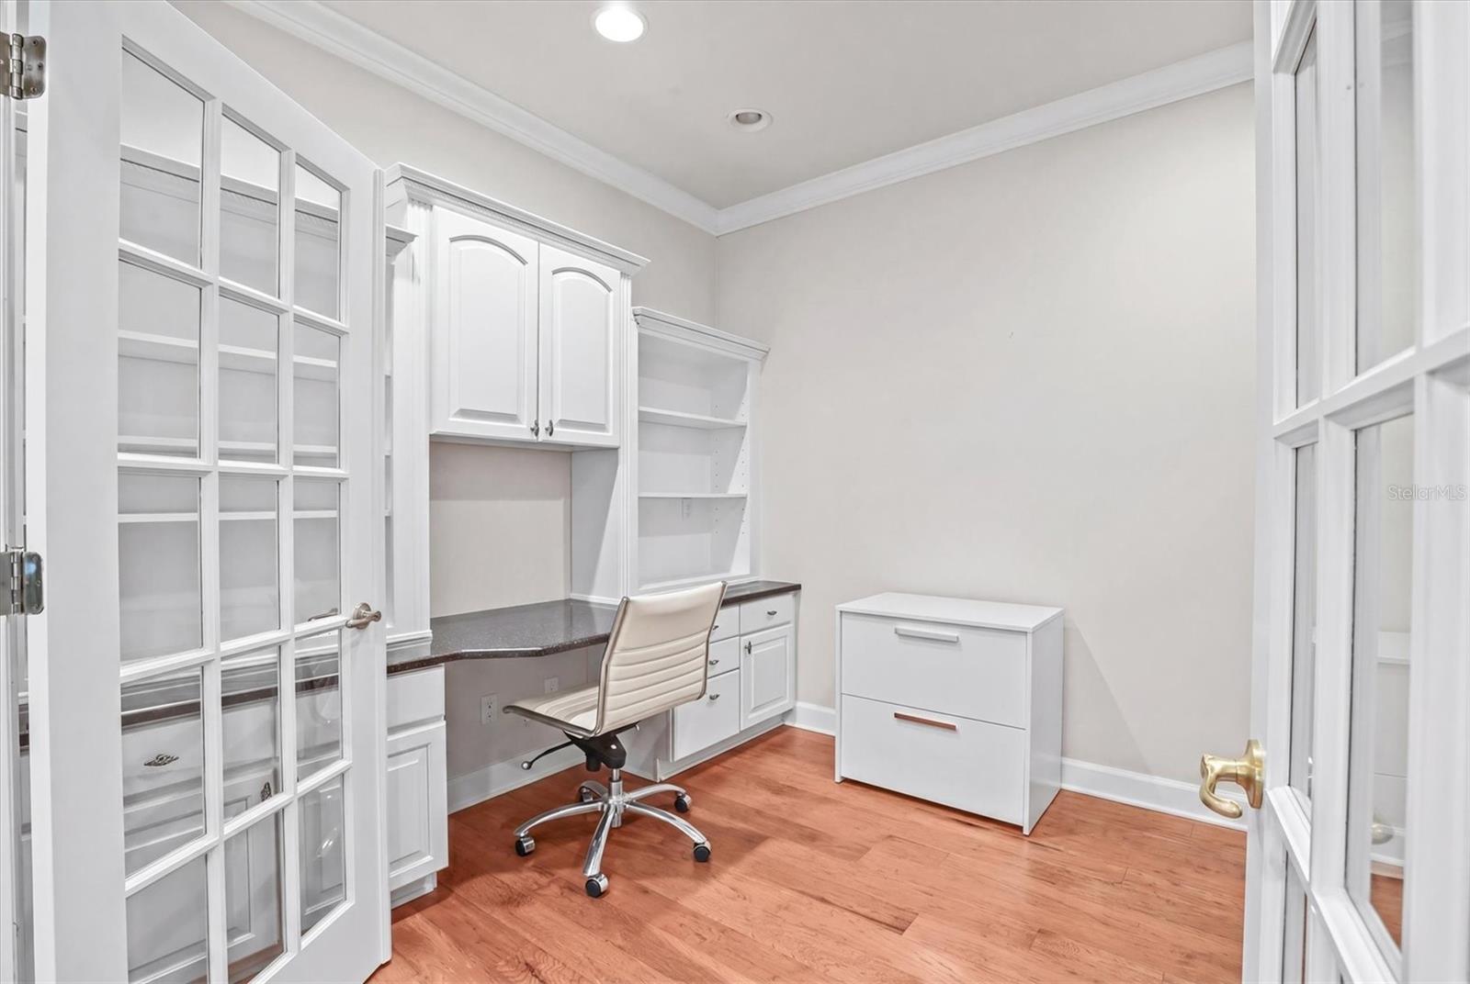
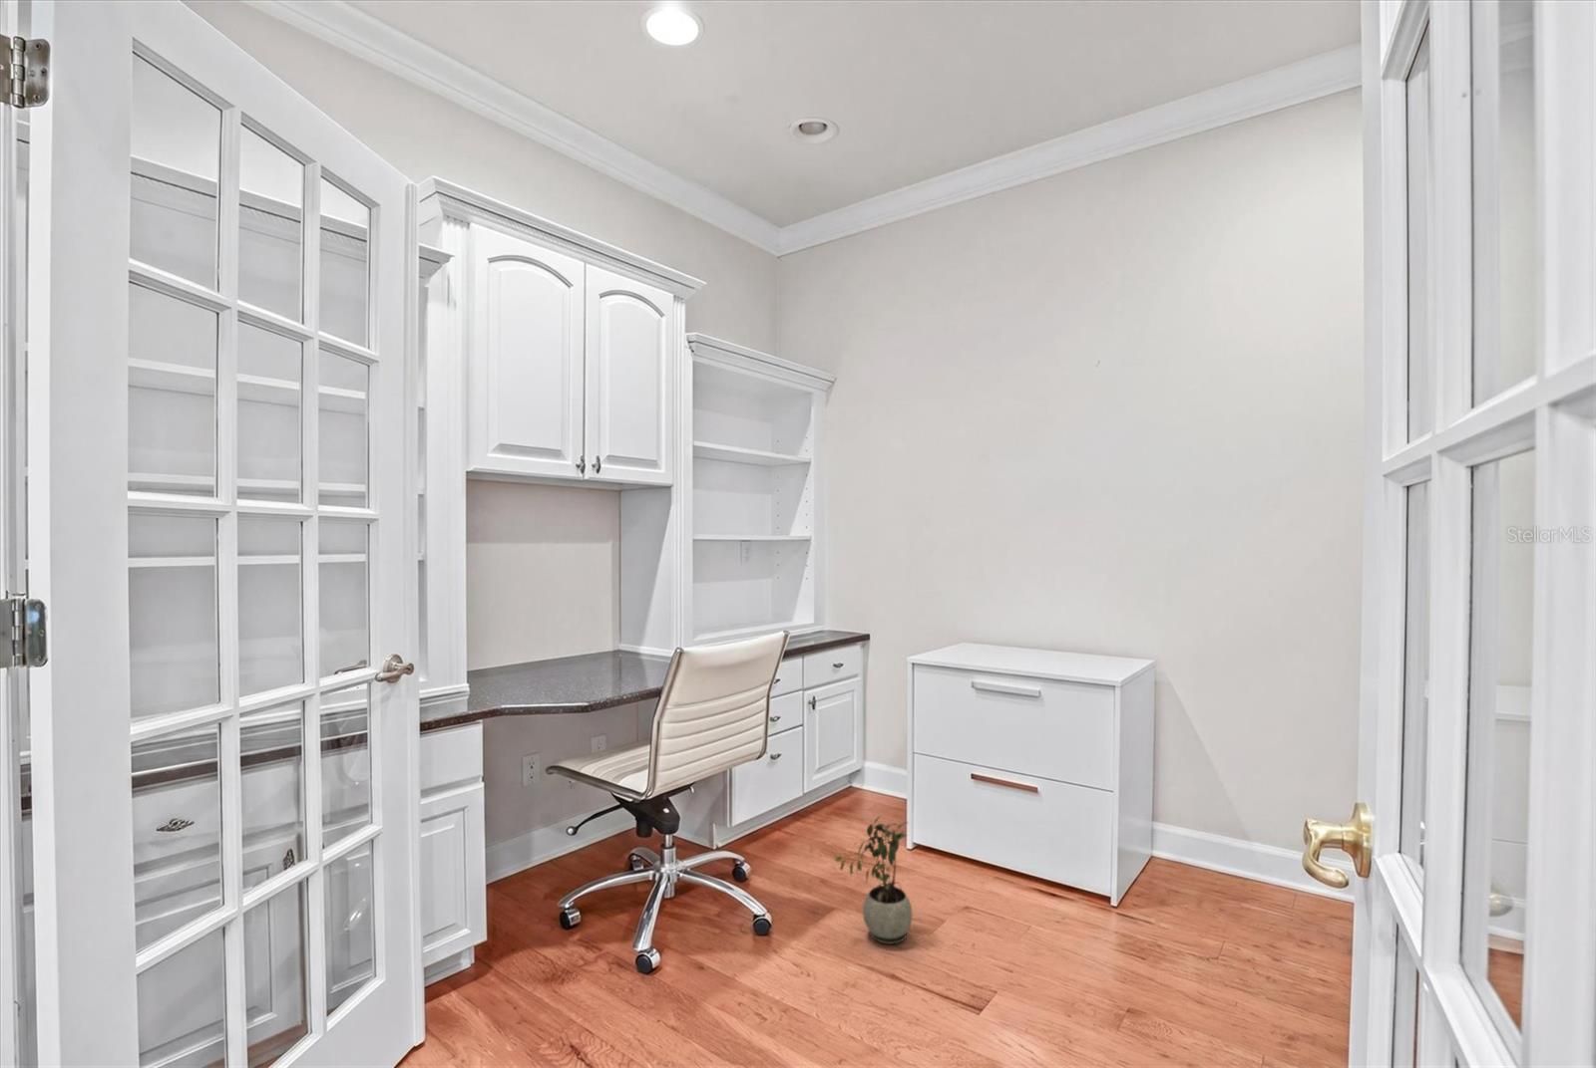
+ potted plant (877, 877)
